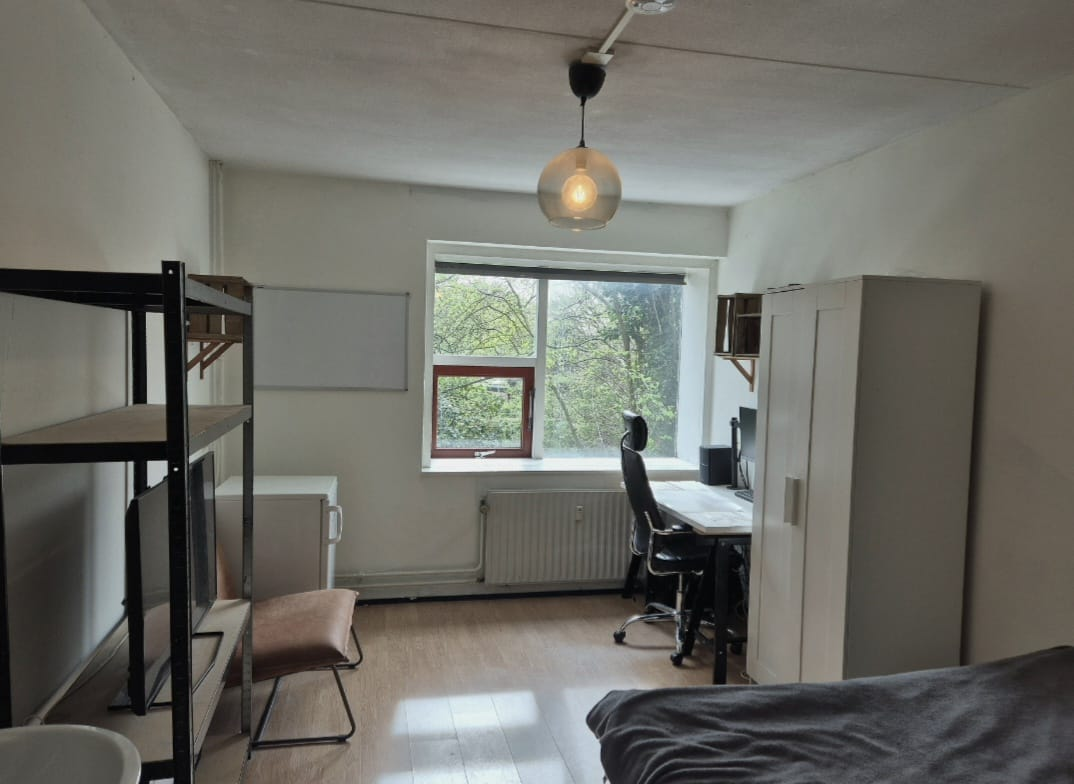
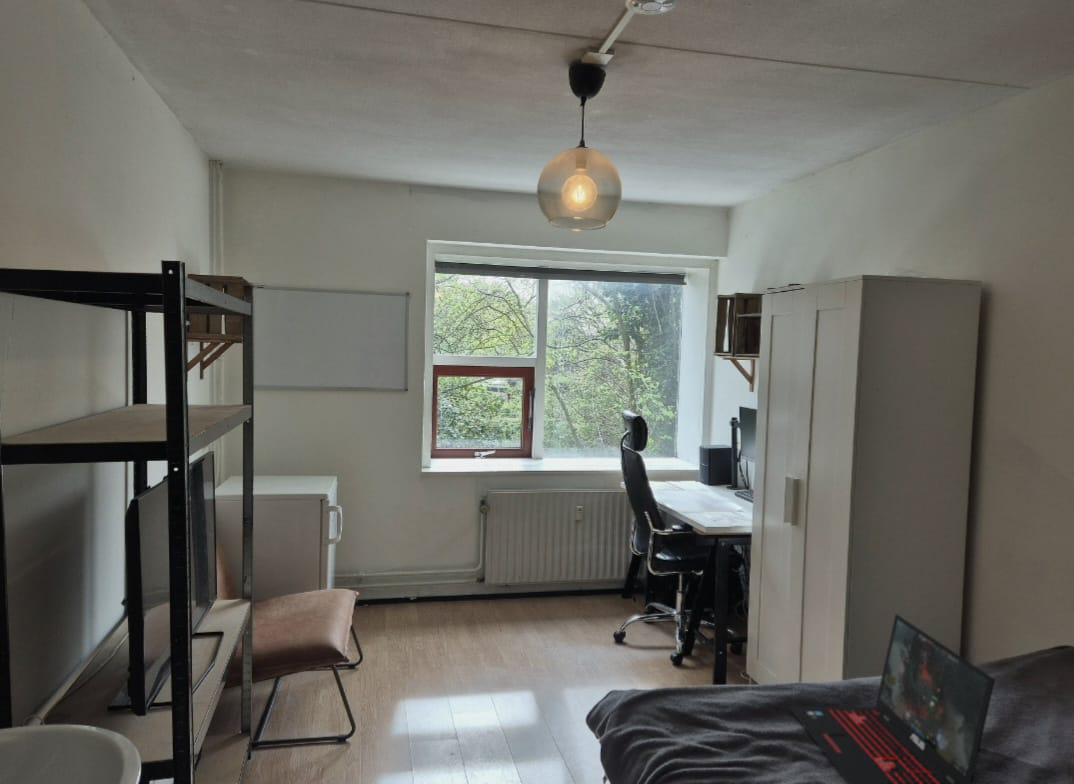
+ laptop (880, 696)
